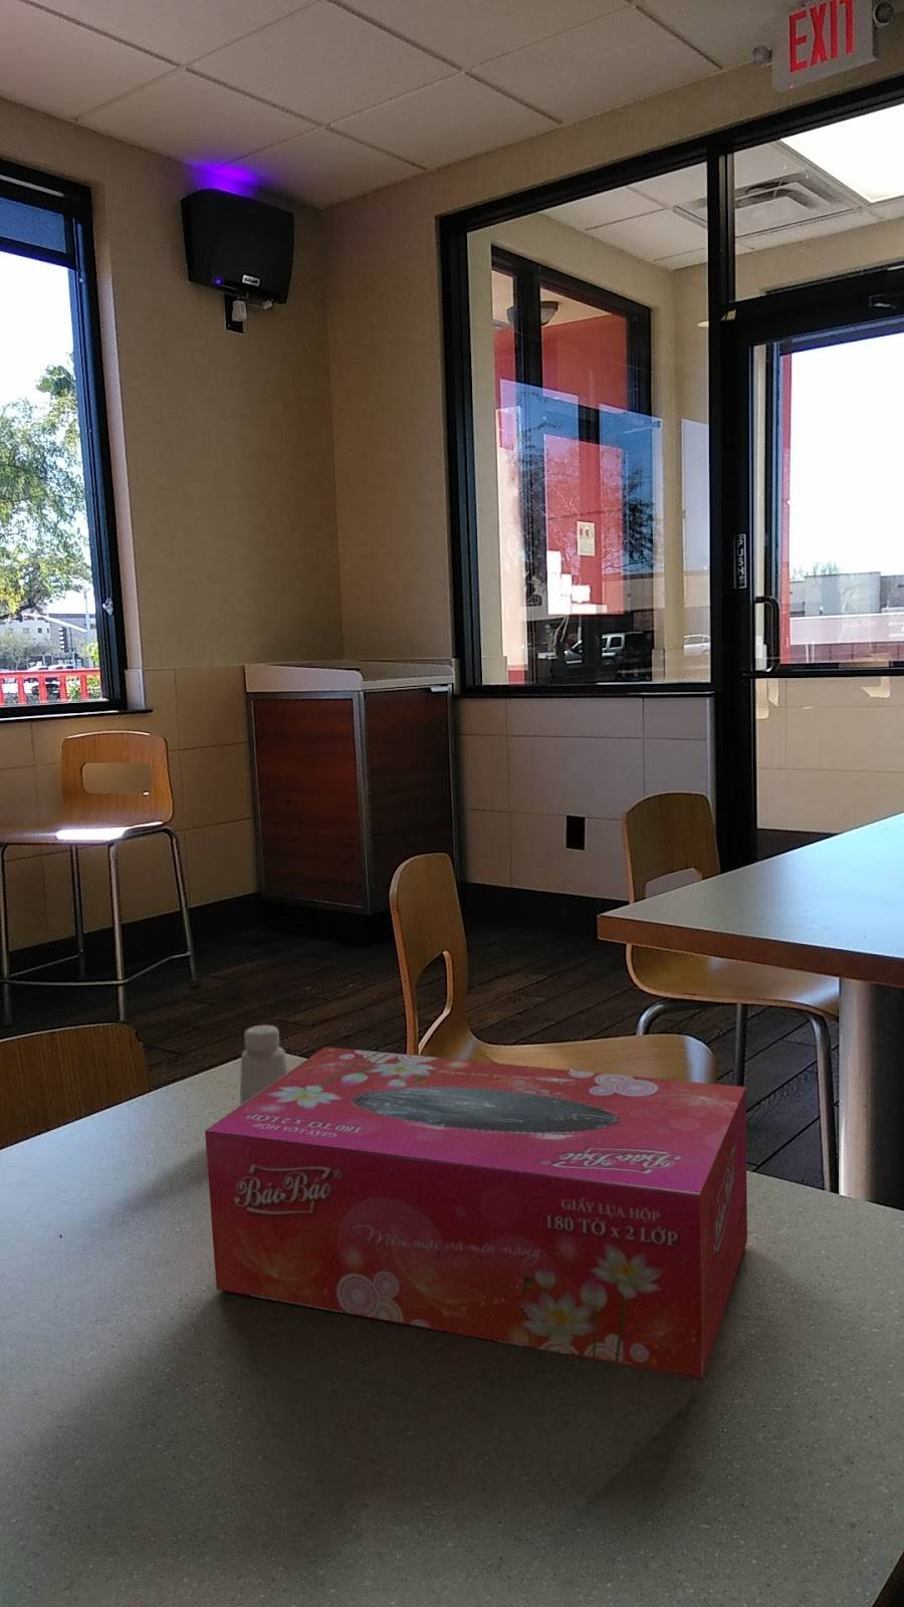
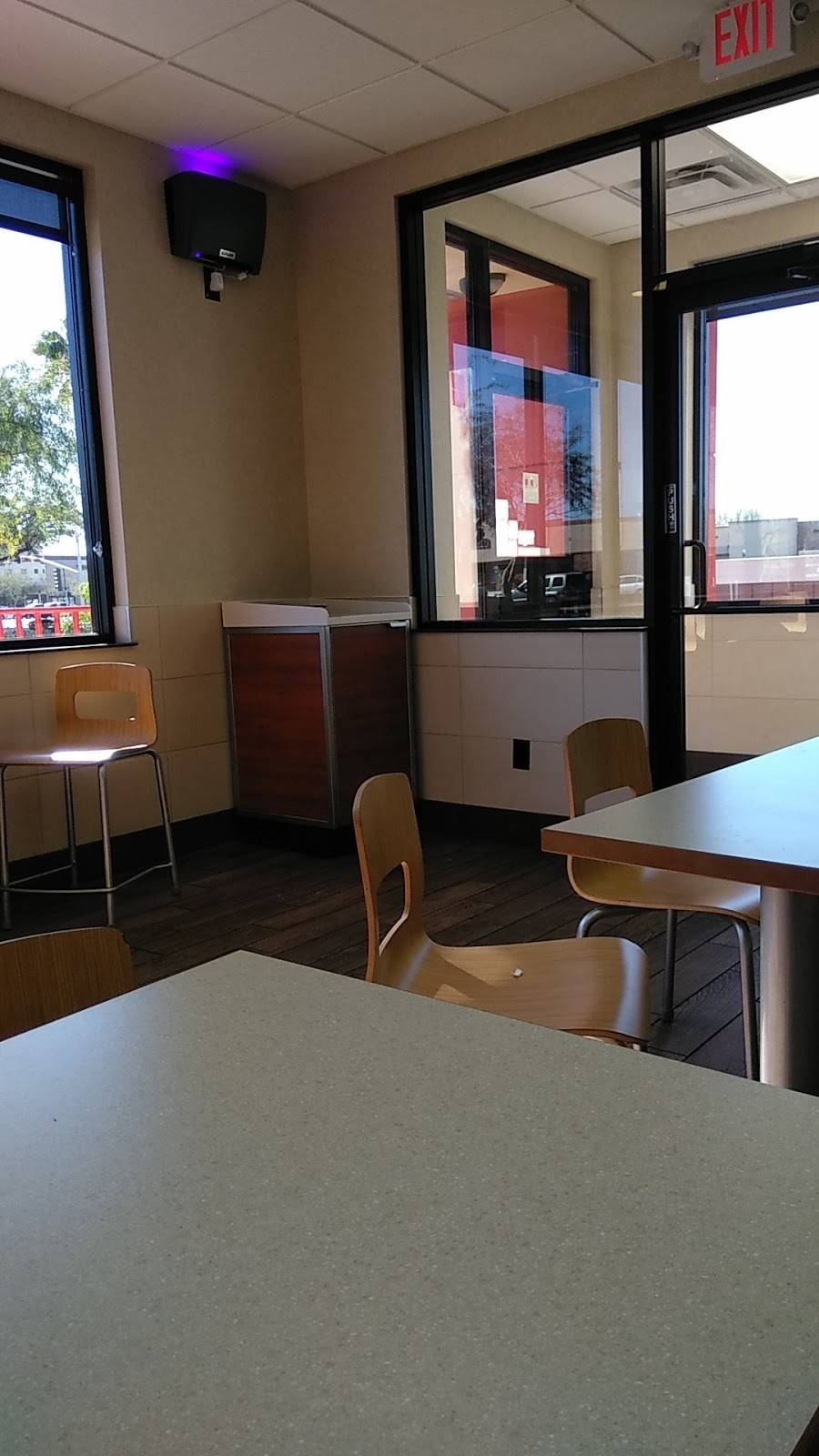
- saltshaker (264, 1076)
- tissue box (485, 1186)
